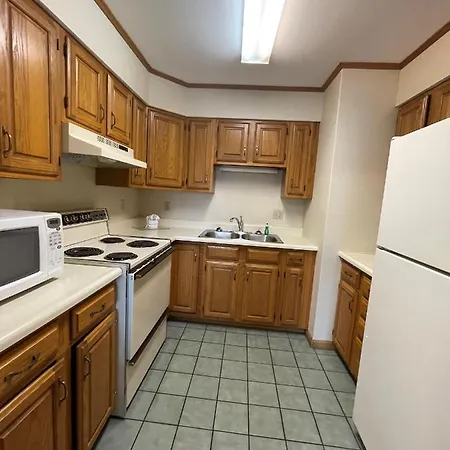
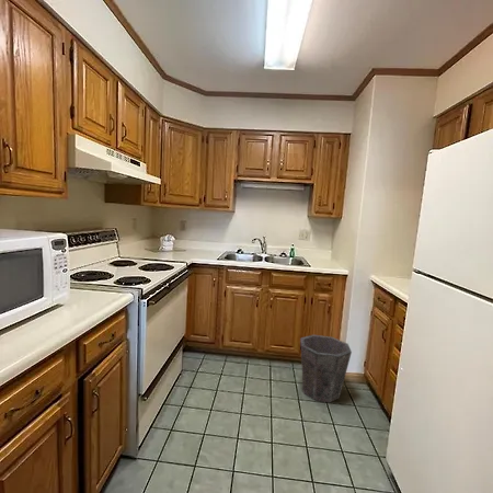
+ waste bin (322, 368)
